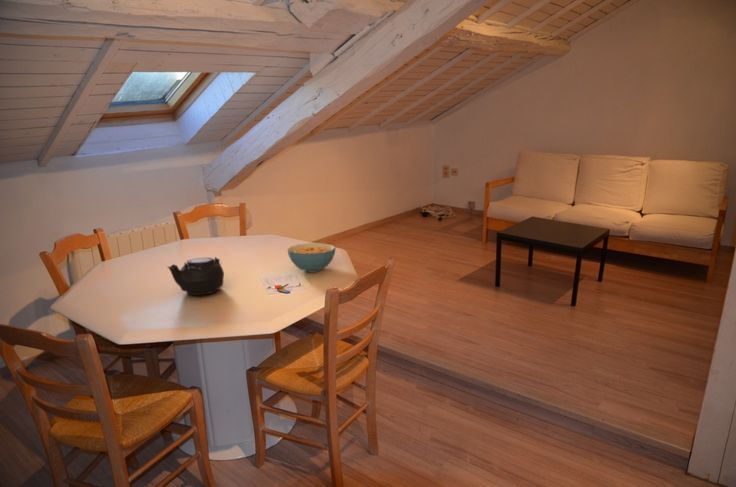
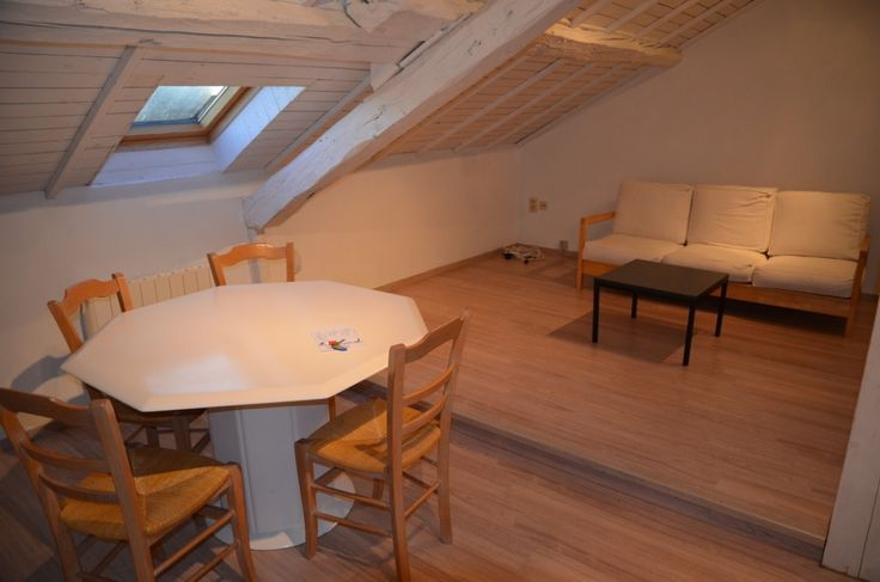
- cereal bowl (312, 259)
- teapot (196, 277)
